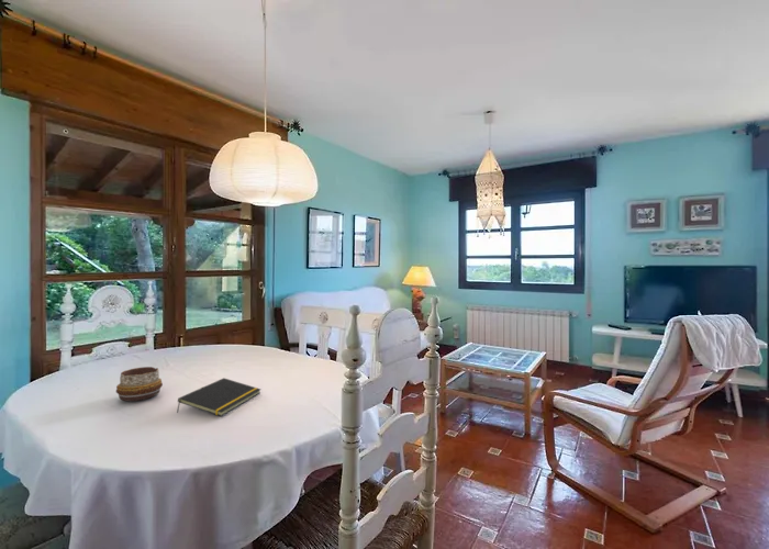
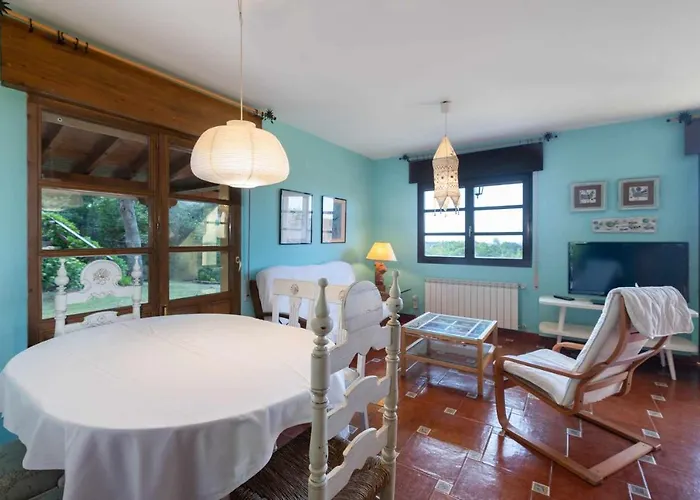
- notepad (222, 394)
- decorative bowl (140, 383)
